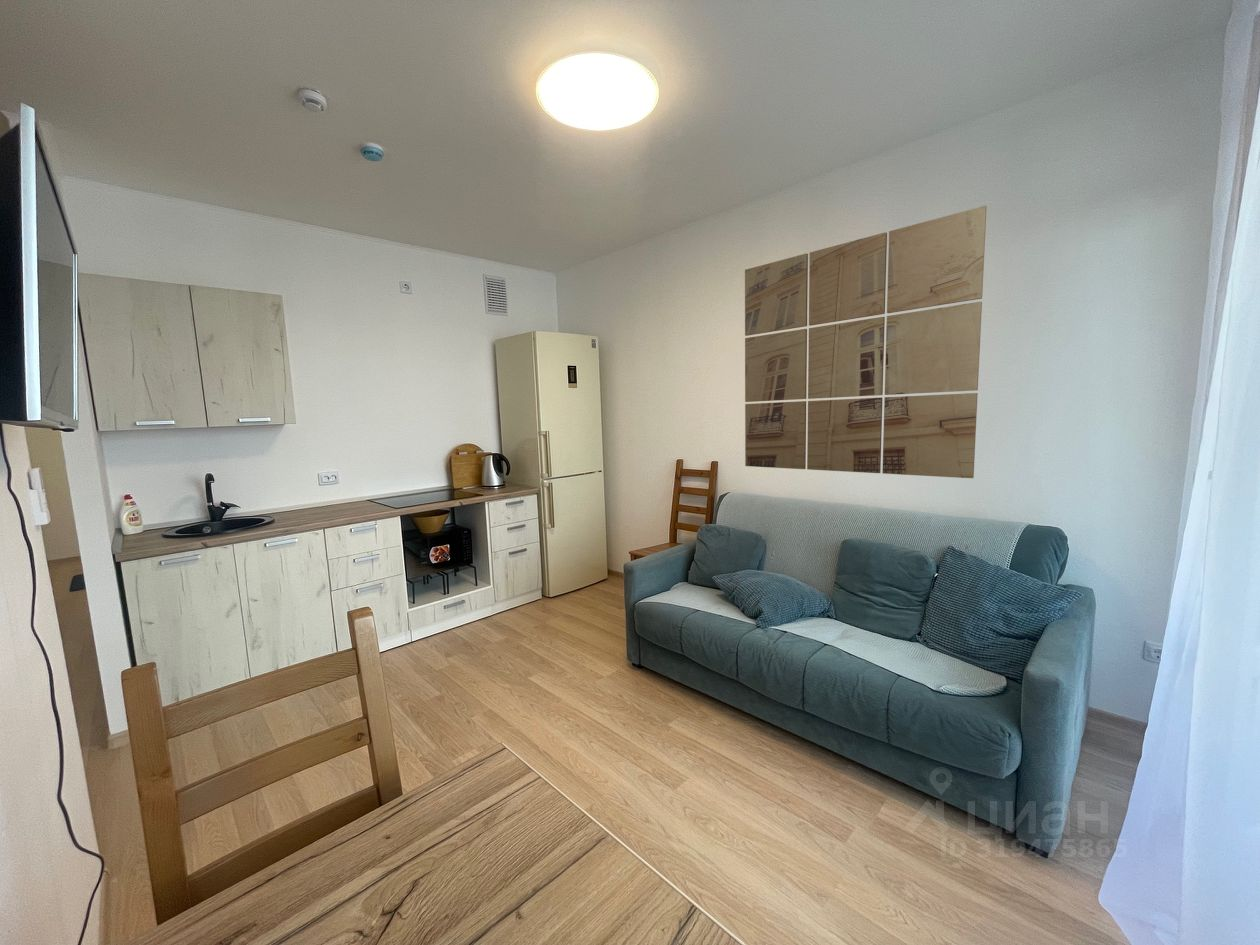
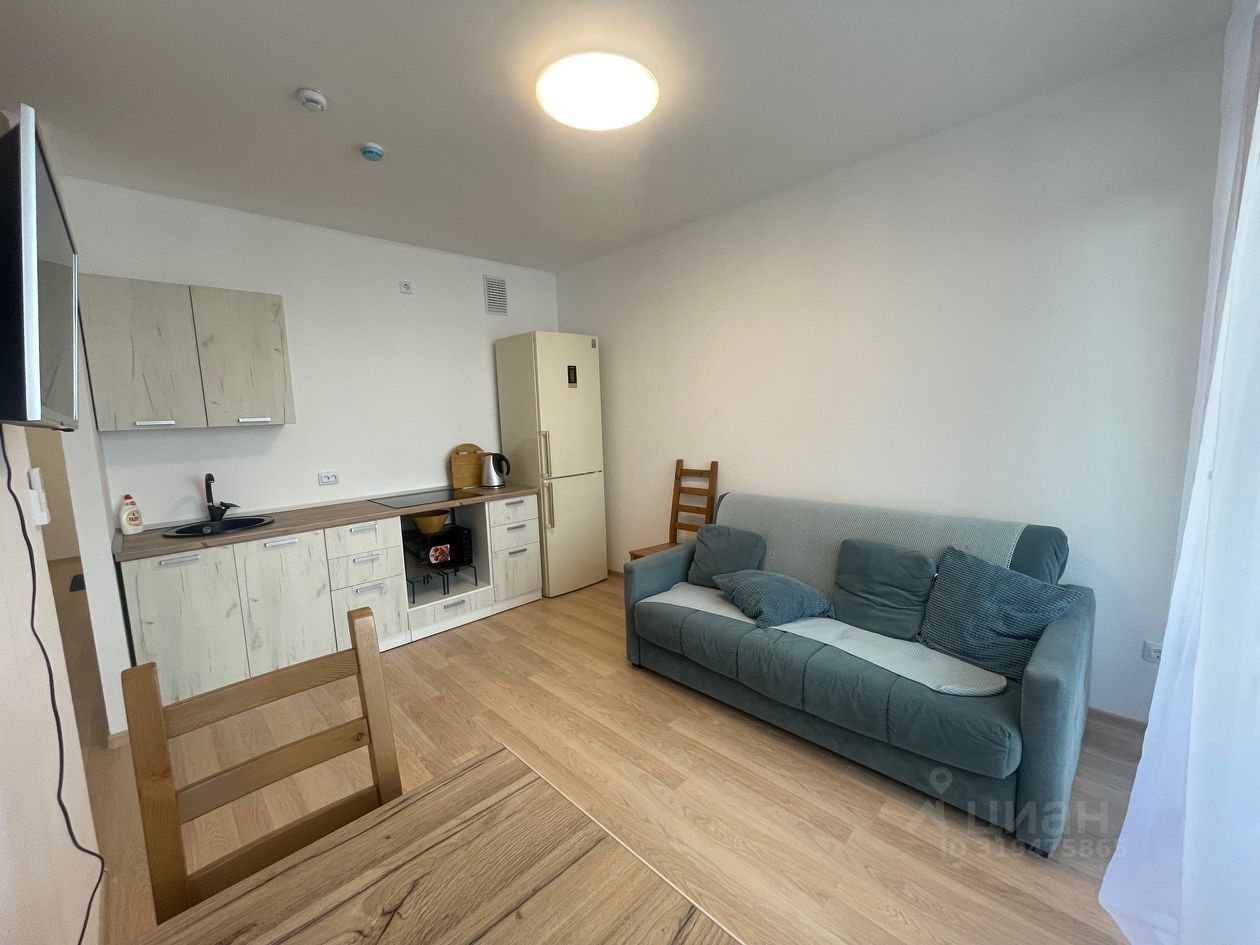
- wall art (844, 360)
